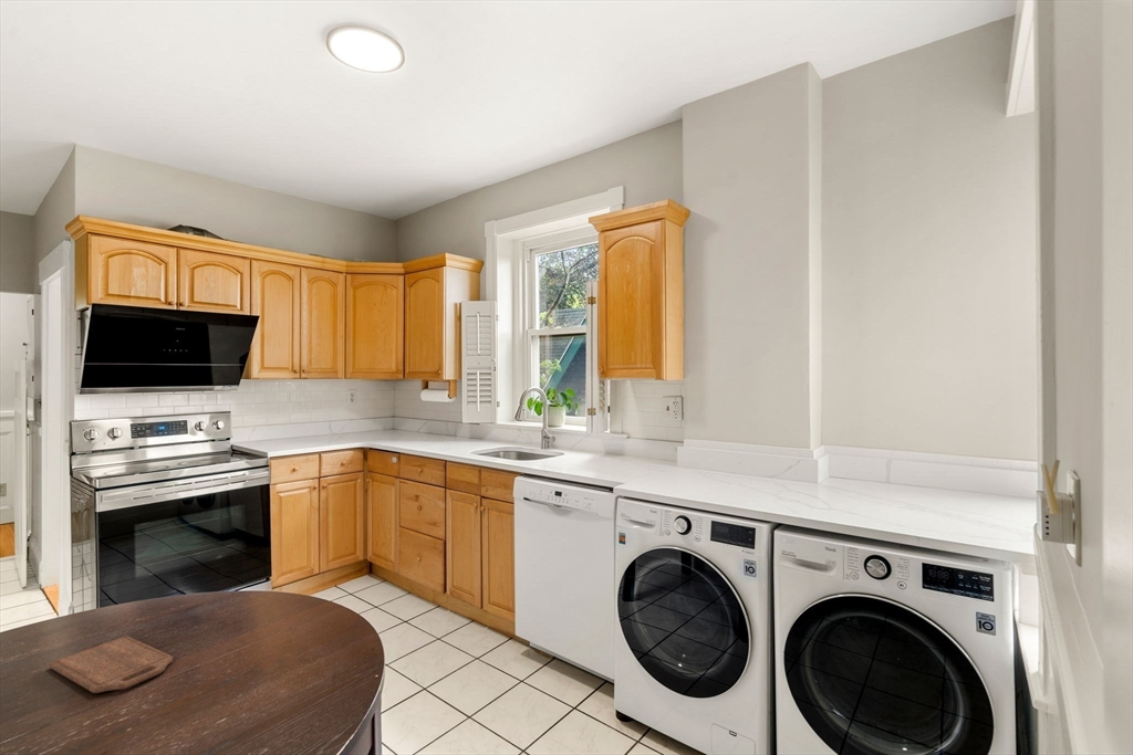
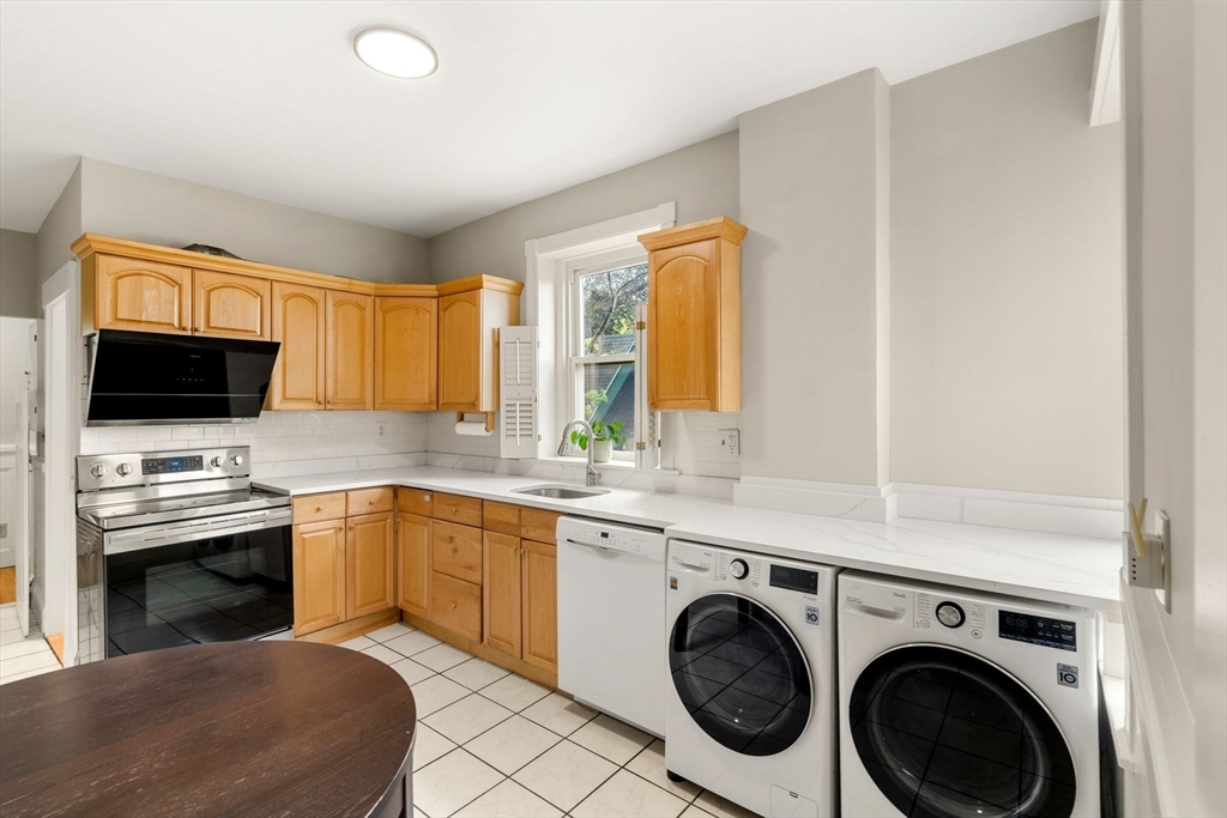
- cutting board (115, 663)
